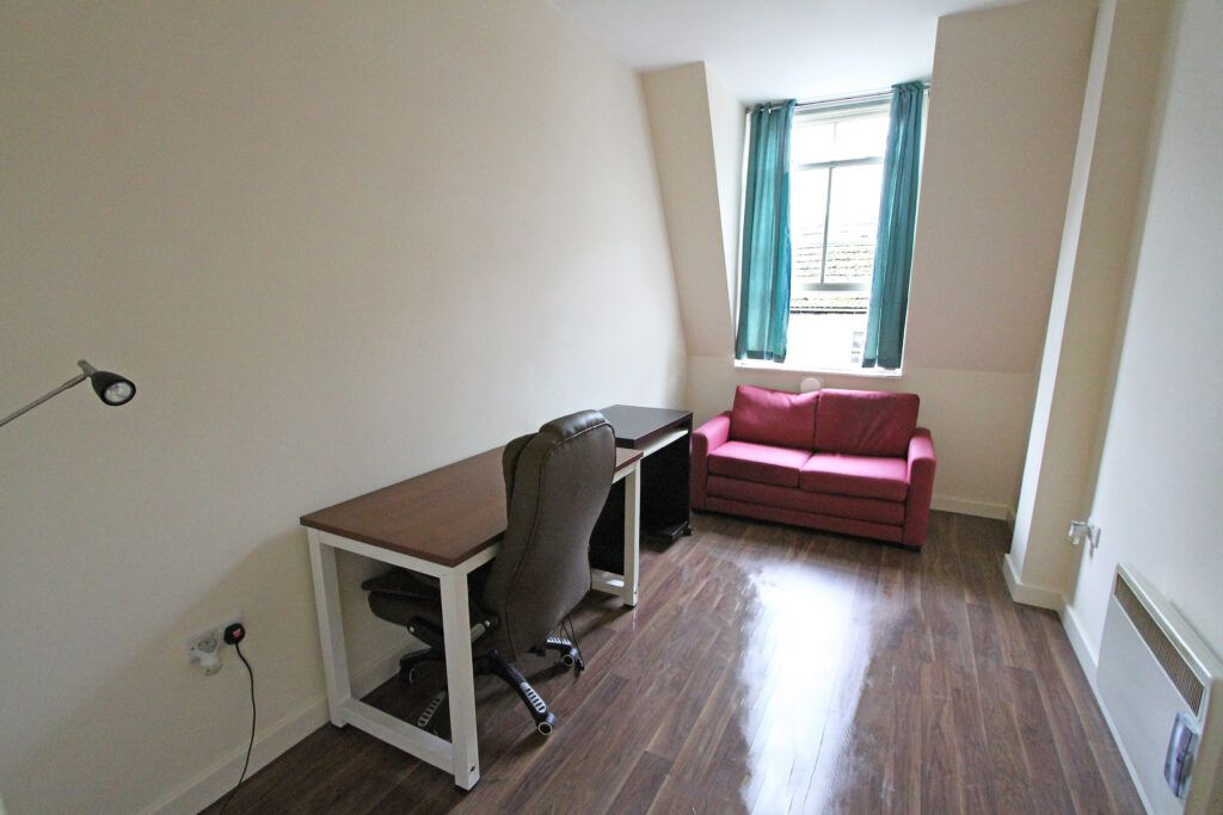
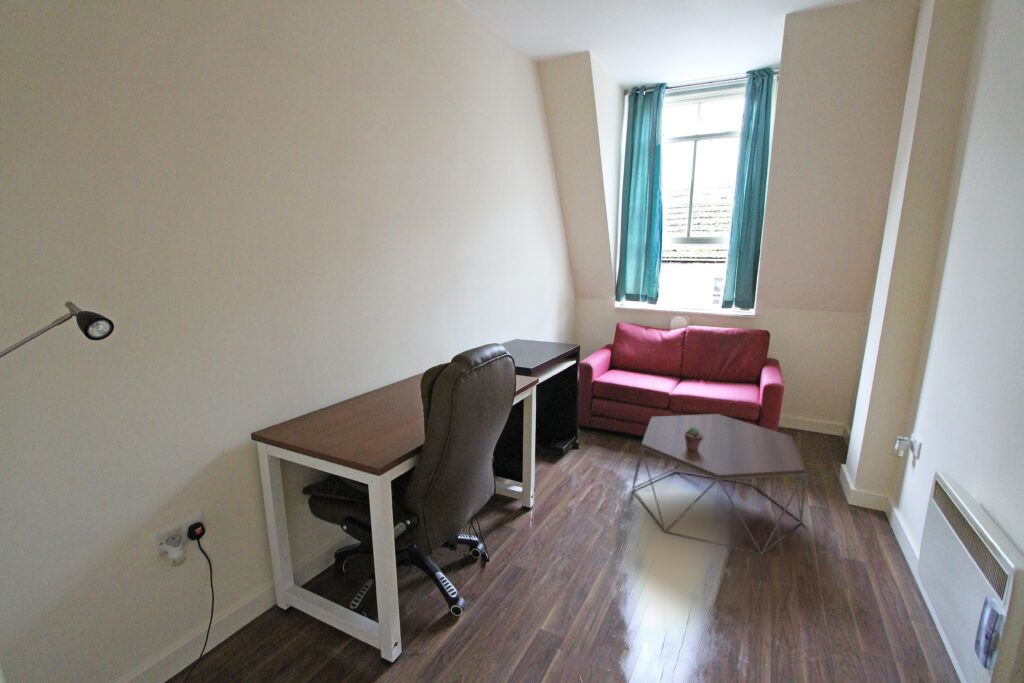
+ potted succulent (693, 438)
+ coffee table (714, 472)
